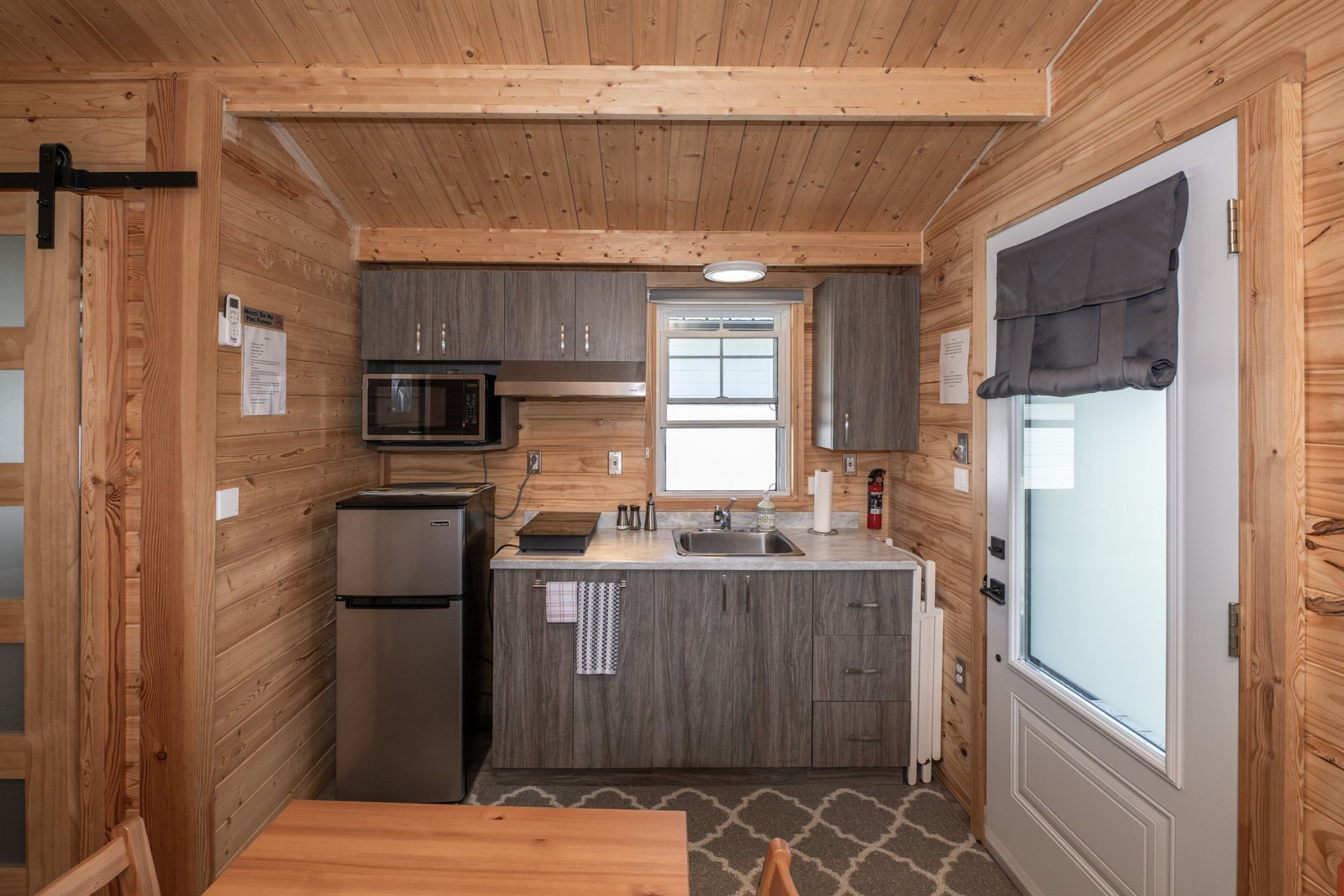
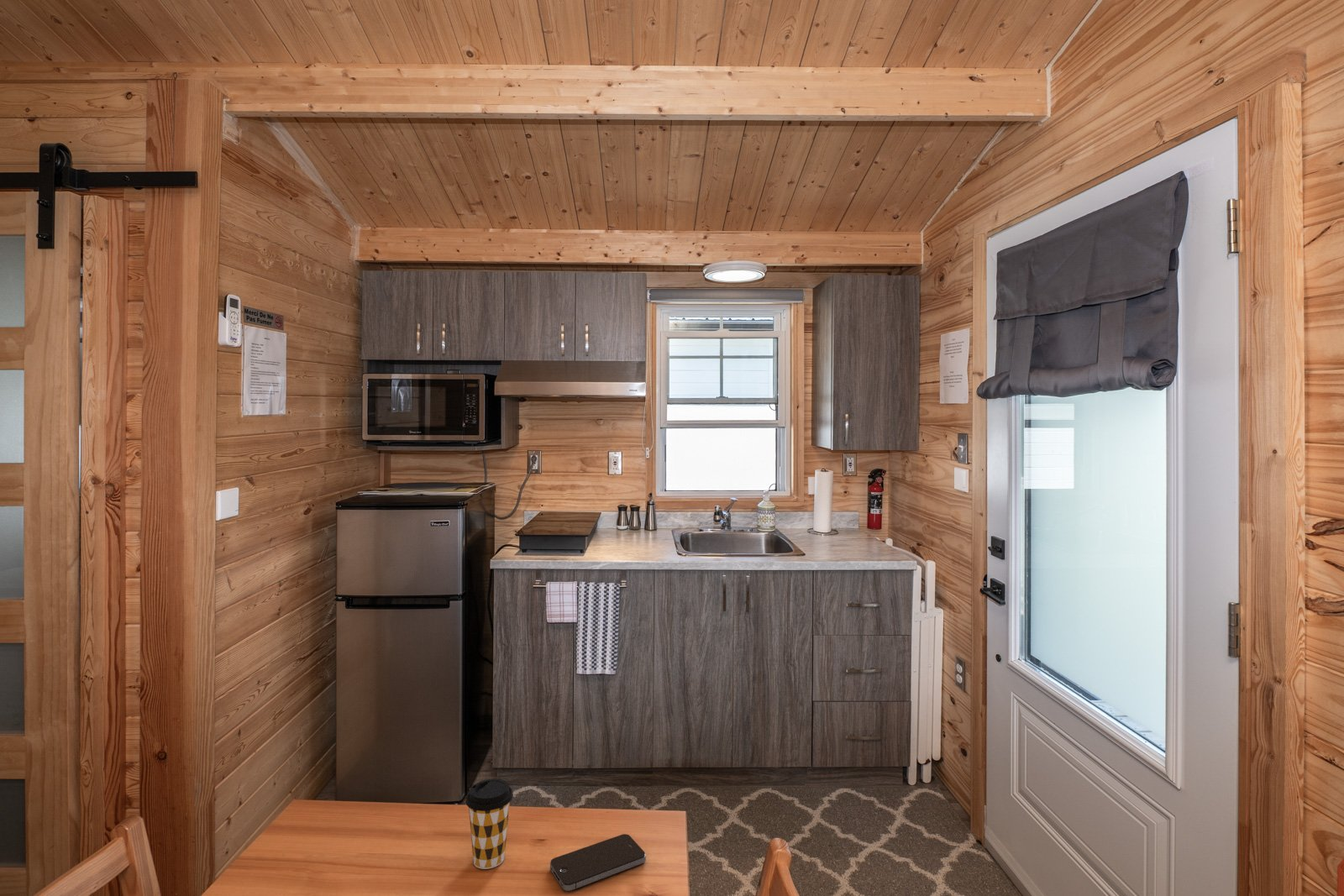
+ coffee cup (489, 824)
+ smartphone (598, 861)
